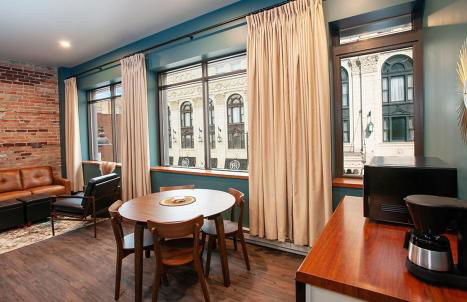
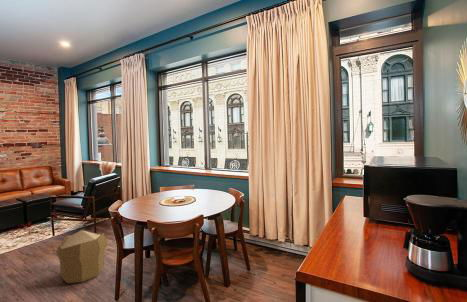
+ pouf (82, 252)
